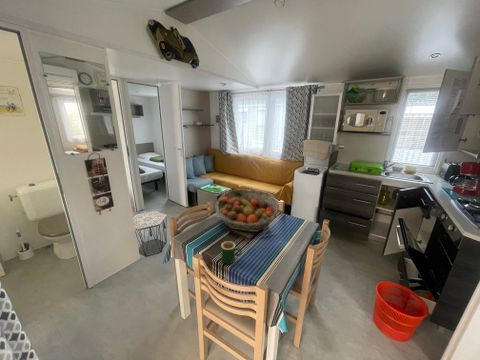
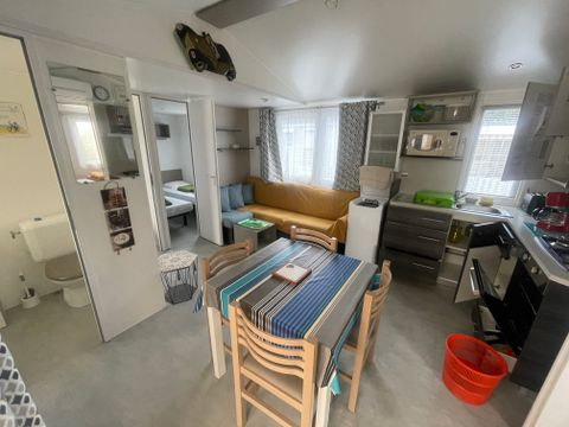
- fruit basket (246, 209)
- mug (231, 252)
